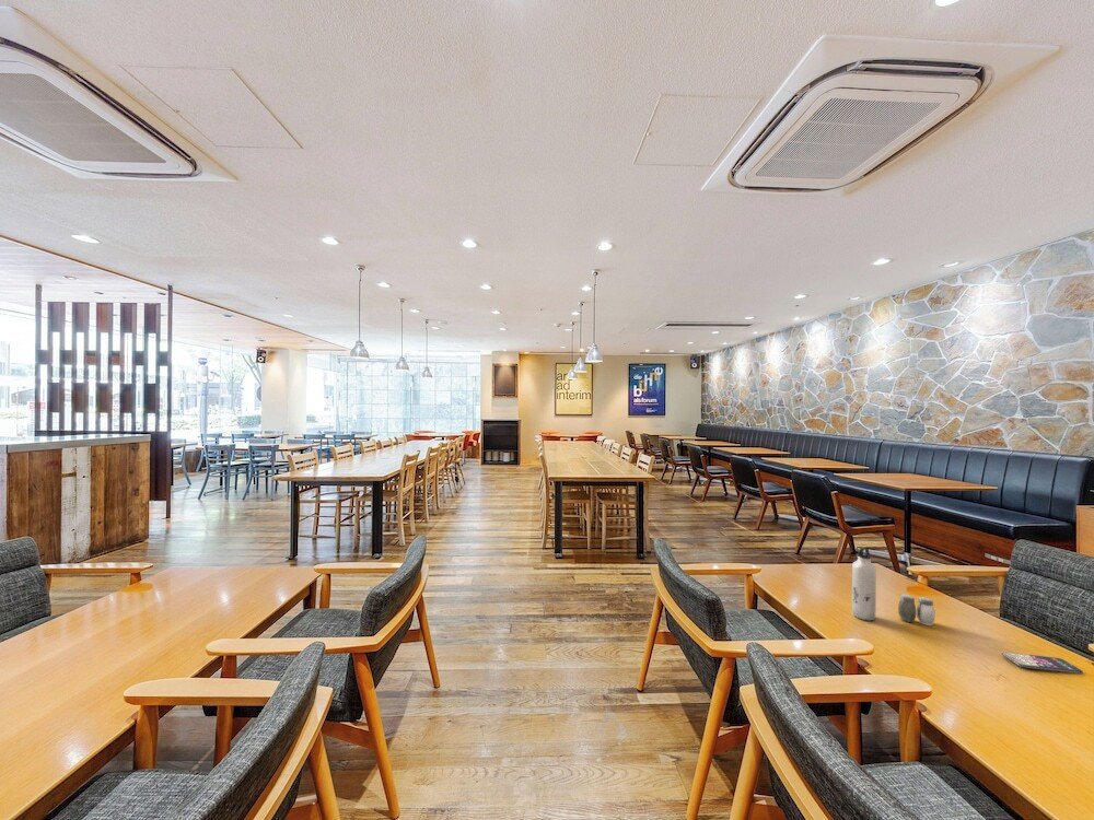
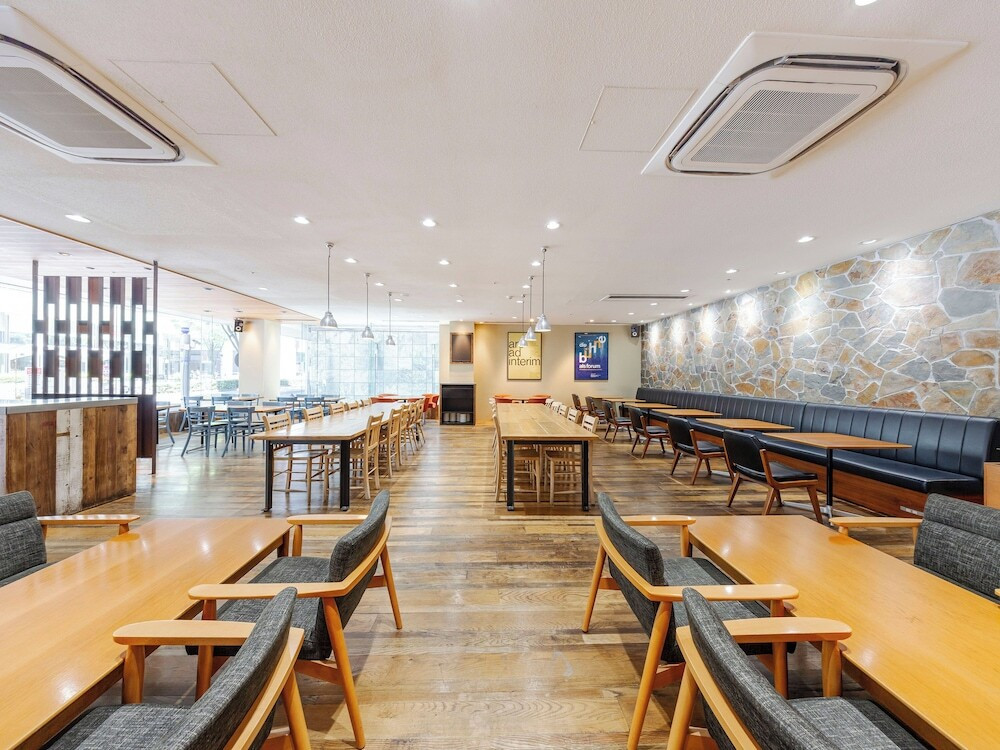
- salt and pepper shaker (917, 609)
- water bottle (863, 582)
- smartphone (1040, 663)
